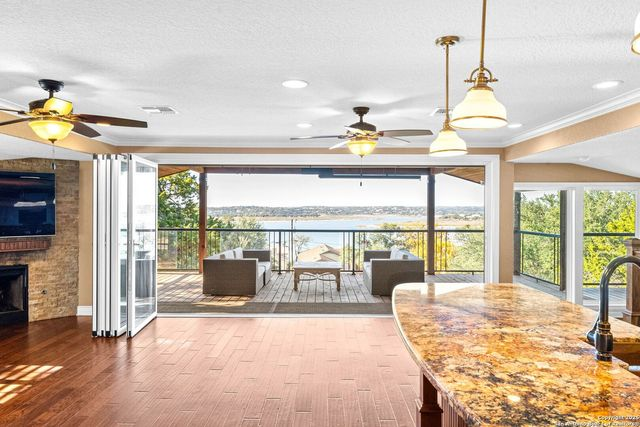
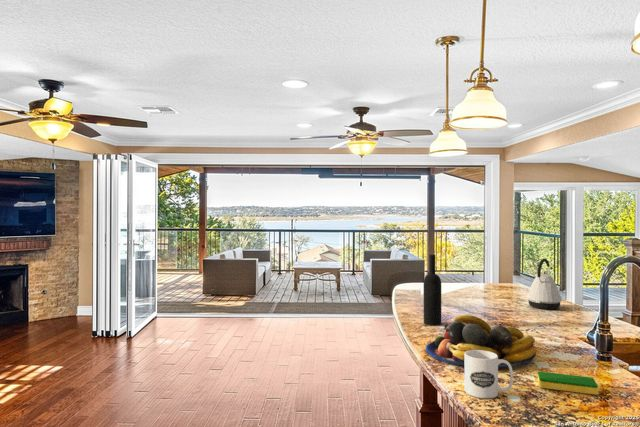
+ wine bottle (432, 289)
+ dish sponge (566, 382)
+ mug (488, 374)
+ fruit bowl (477, 334)
+ kettle (544, 282)
